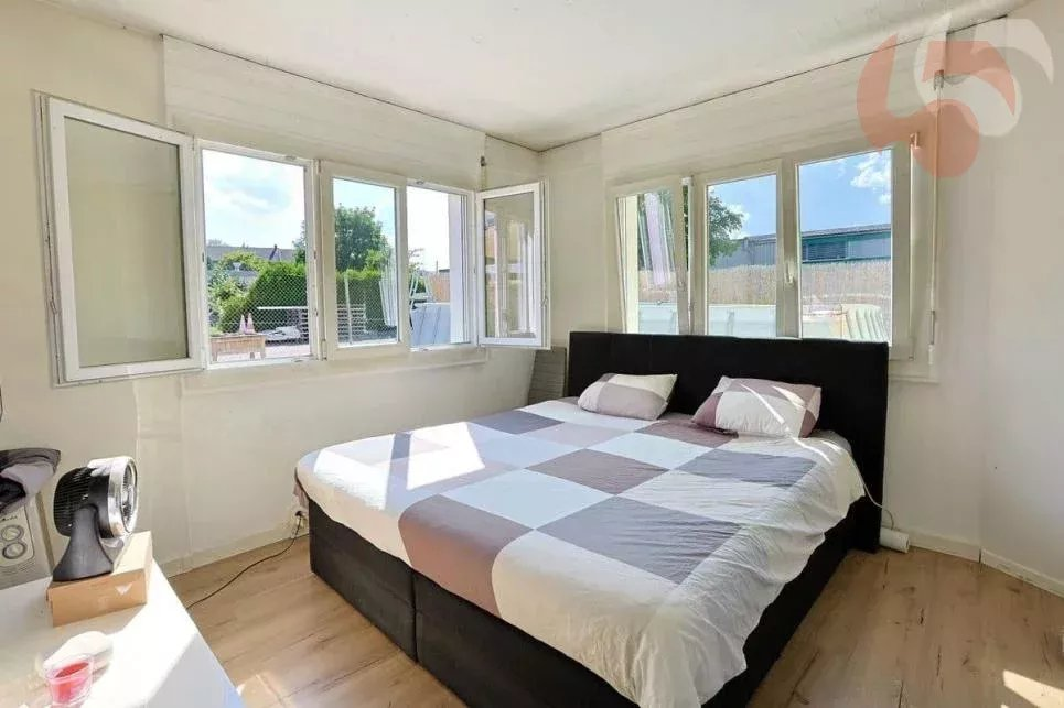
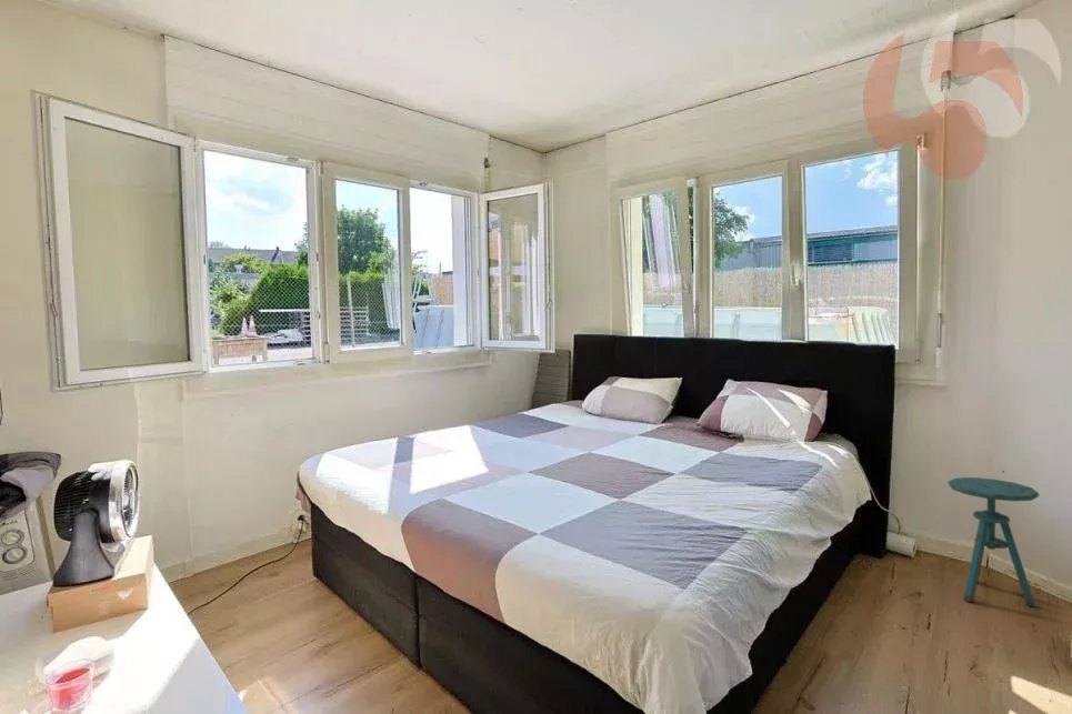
+ side table (991, 541)
